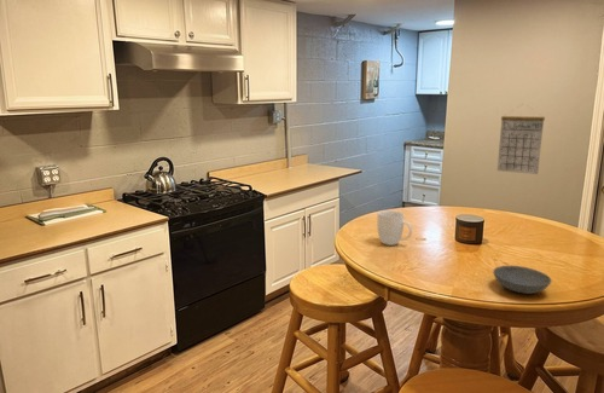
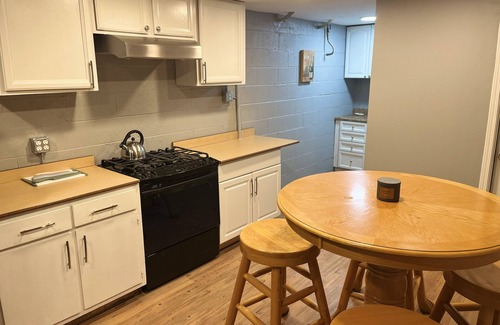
- calendar (519, 138)
- bowl (521, 281)
- mug (393, 229)
